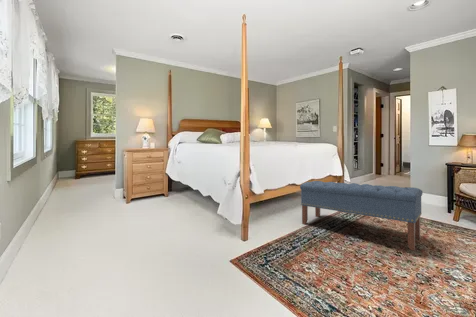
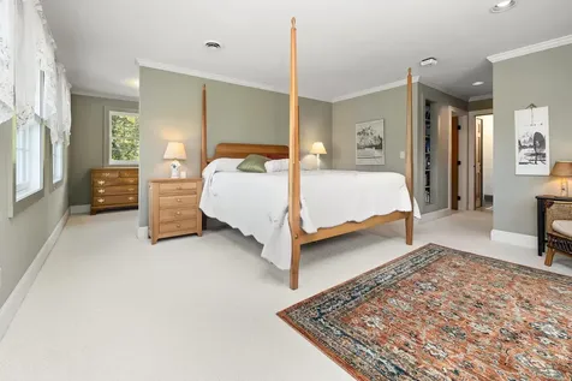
- bench (355, 207)
